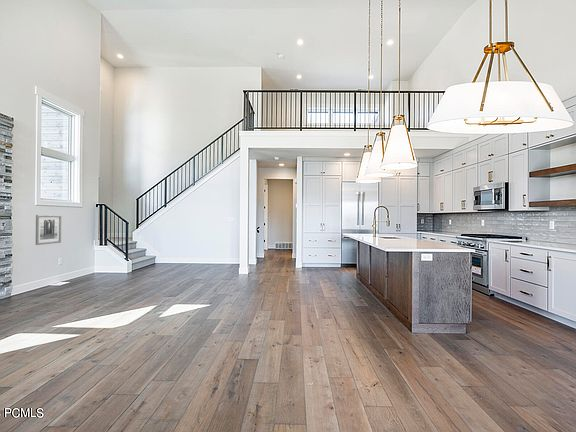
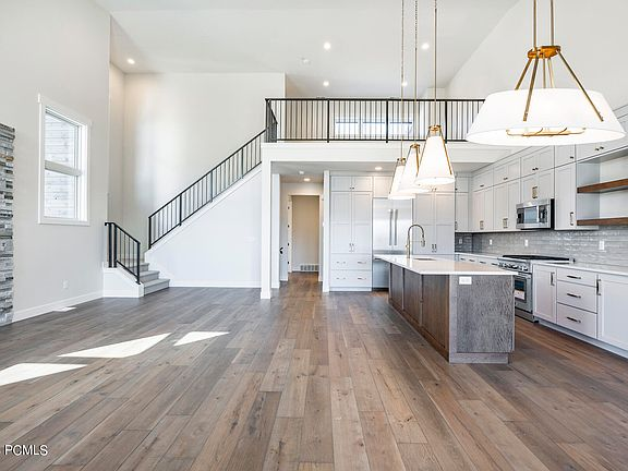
- wall art (49, 229)
